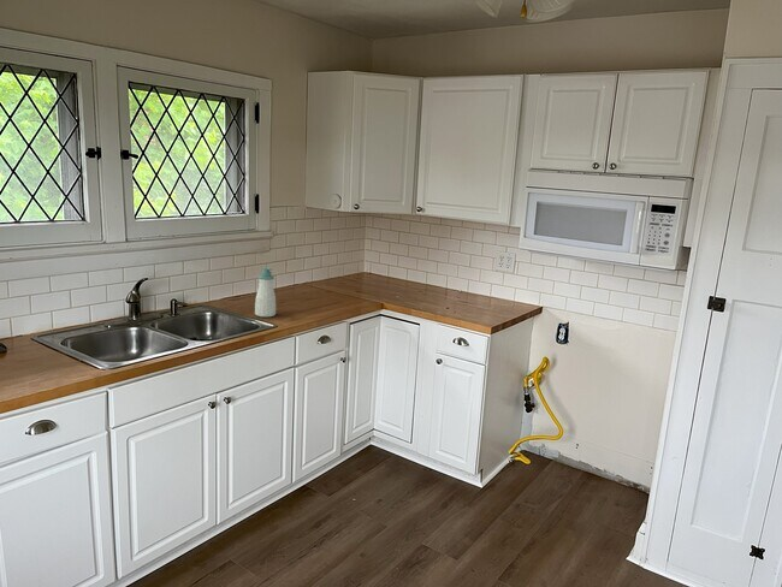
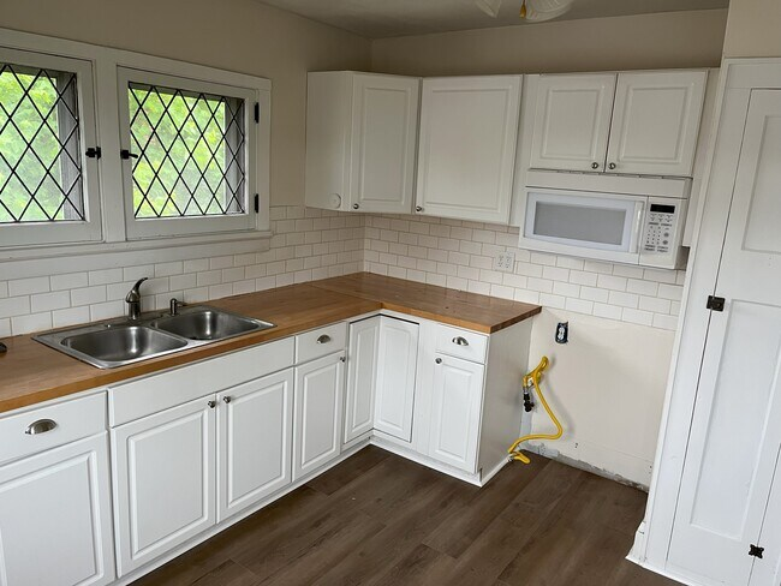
- soap bottle (266, 291)
